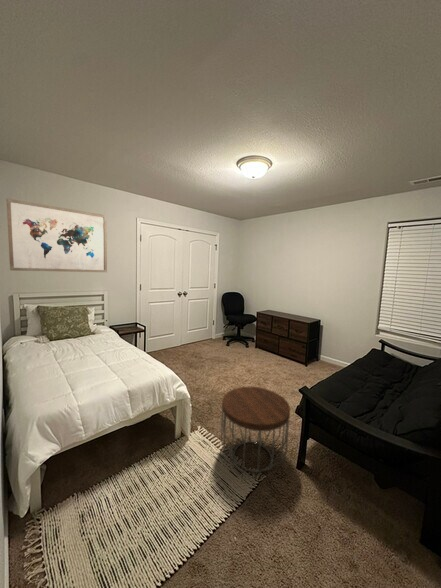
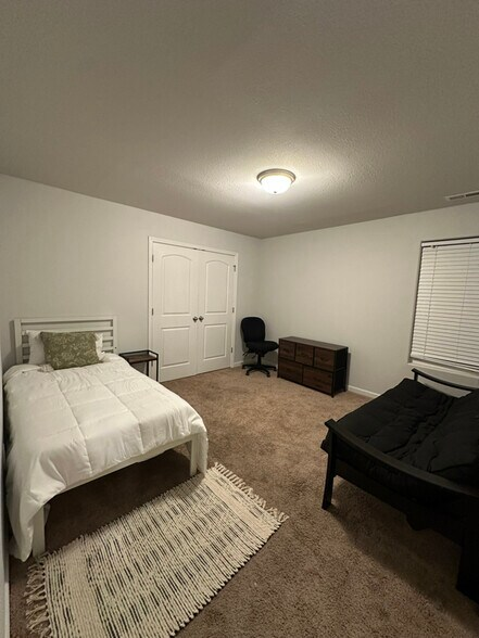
- wall art (63, 240)
- side table (254, 430)
